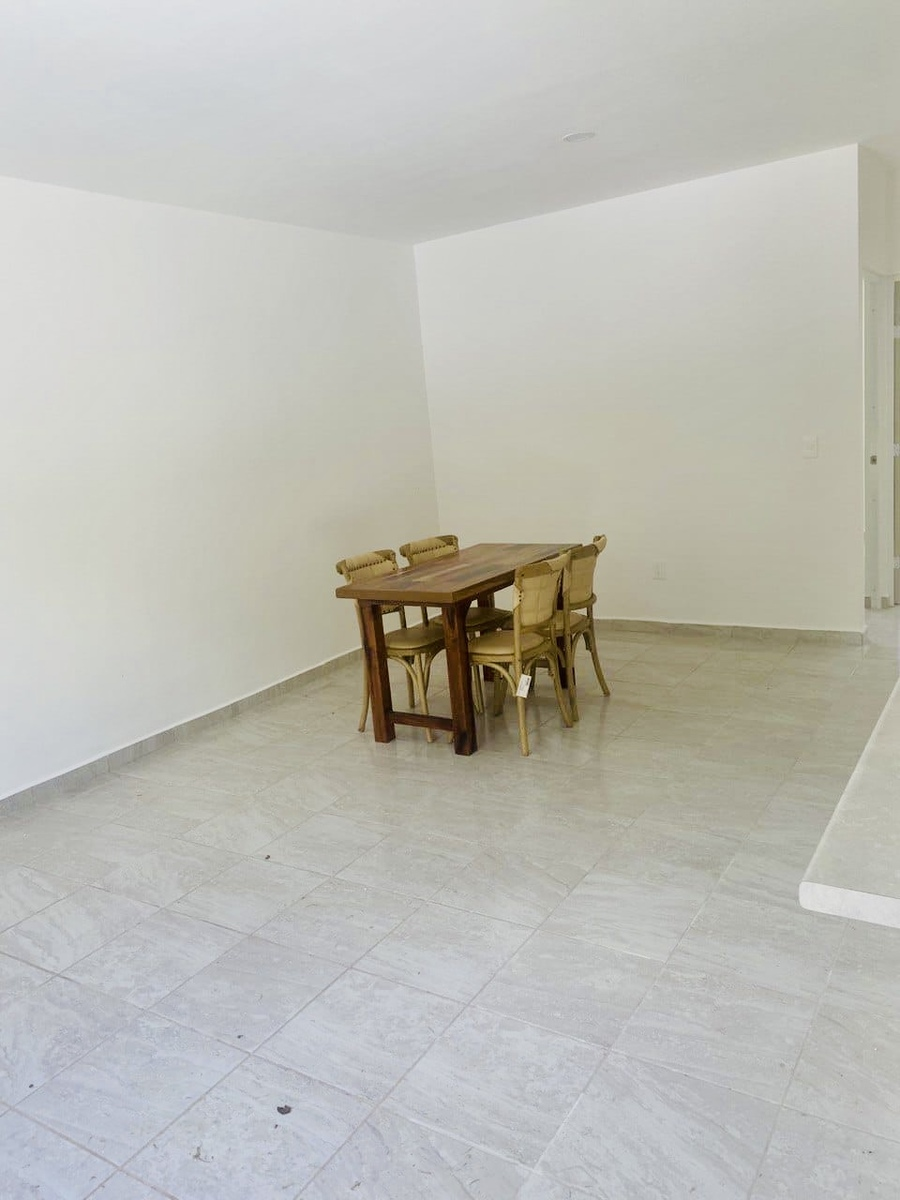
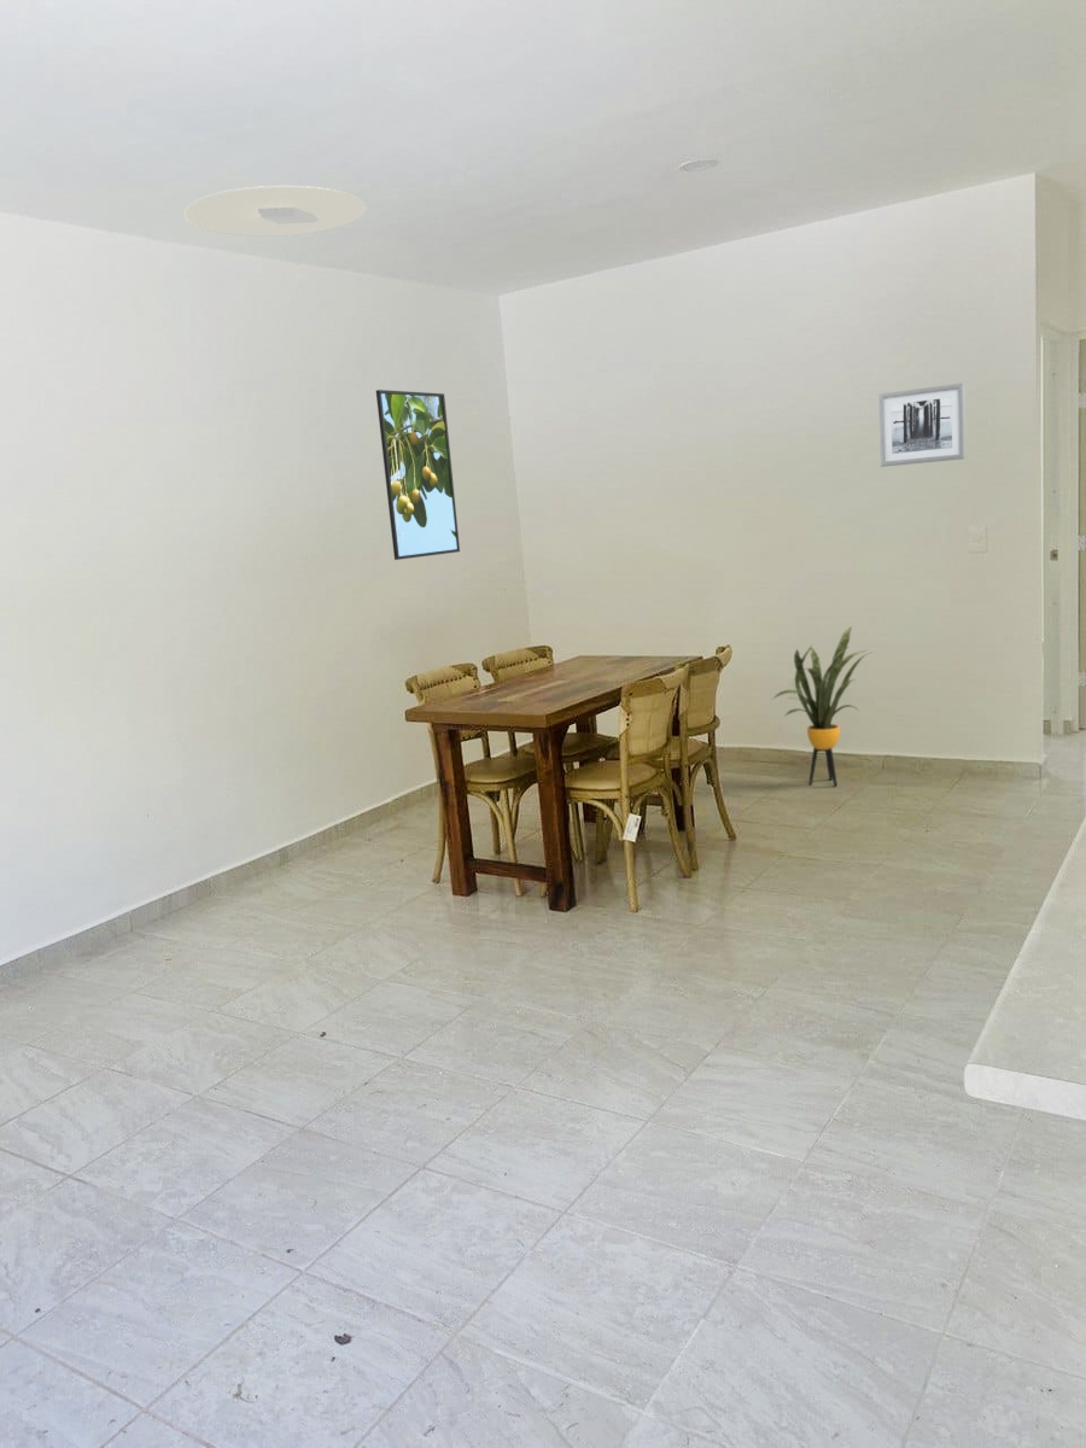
+ wall art (921, 426)
+ house plant (831, 708)
+ ceiling light (275, 203)
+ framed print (420, 474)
